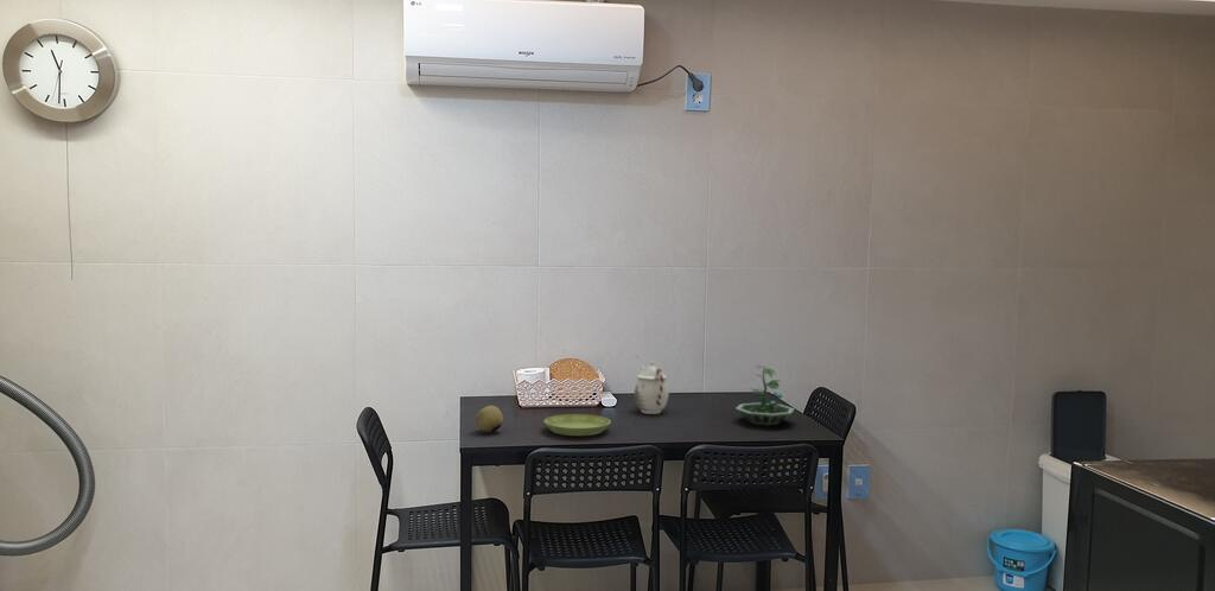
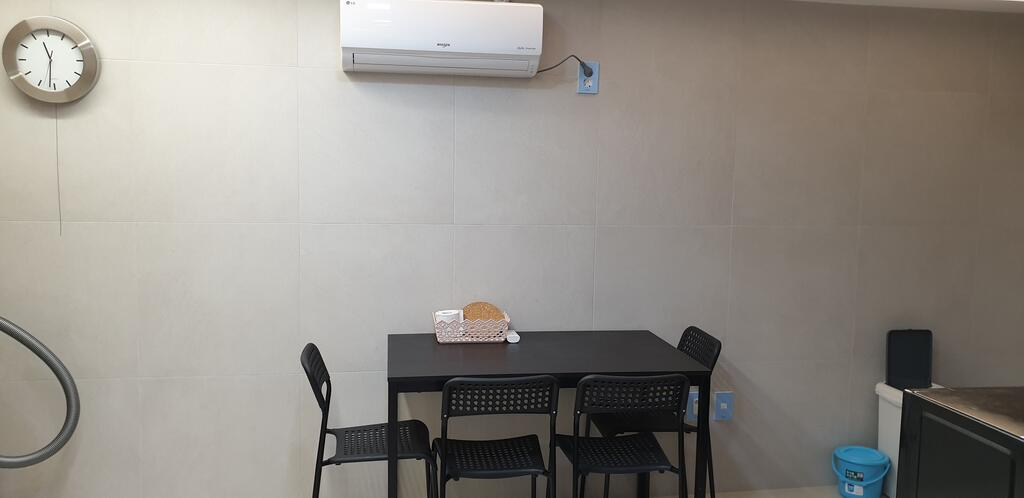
- terrarium (763, 376)
- saucer (577, 425)
- fruit (489, 419)
- teapot (650, 386)
